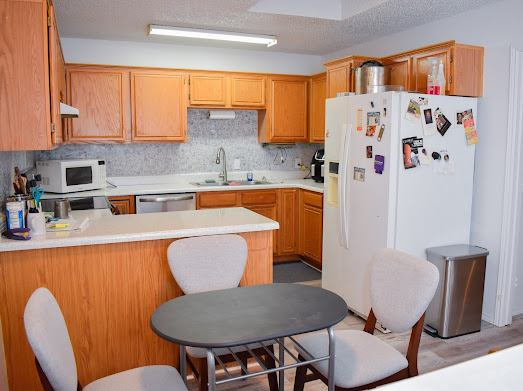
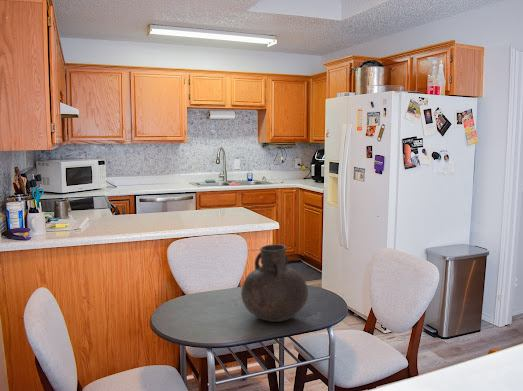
+ vase (274, 282)
